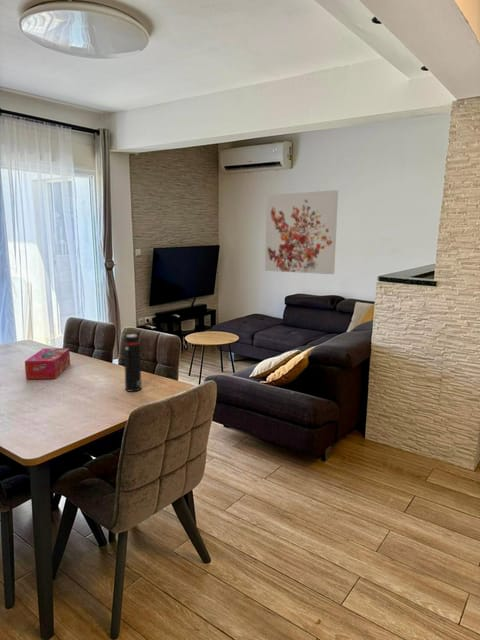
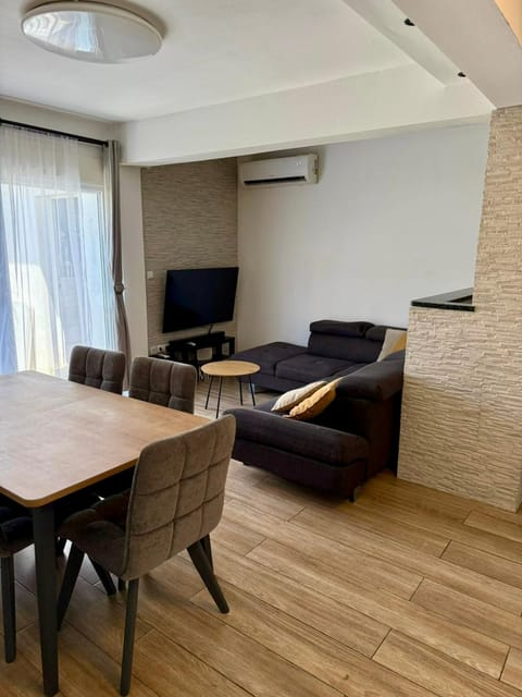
- wall art (299, 233)
- tissue box (48, 362)
- water bottle (131, 363)
